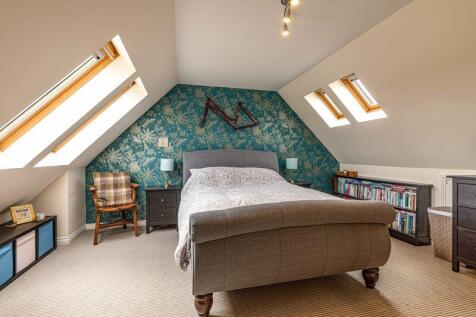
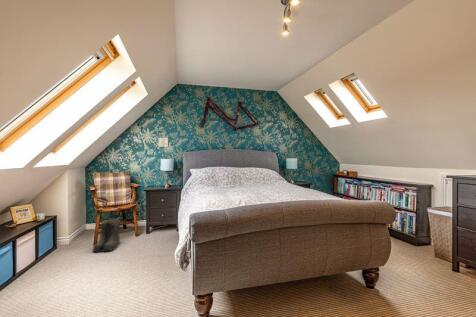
+ boots (107, 234)
